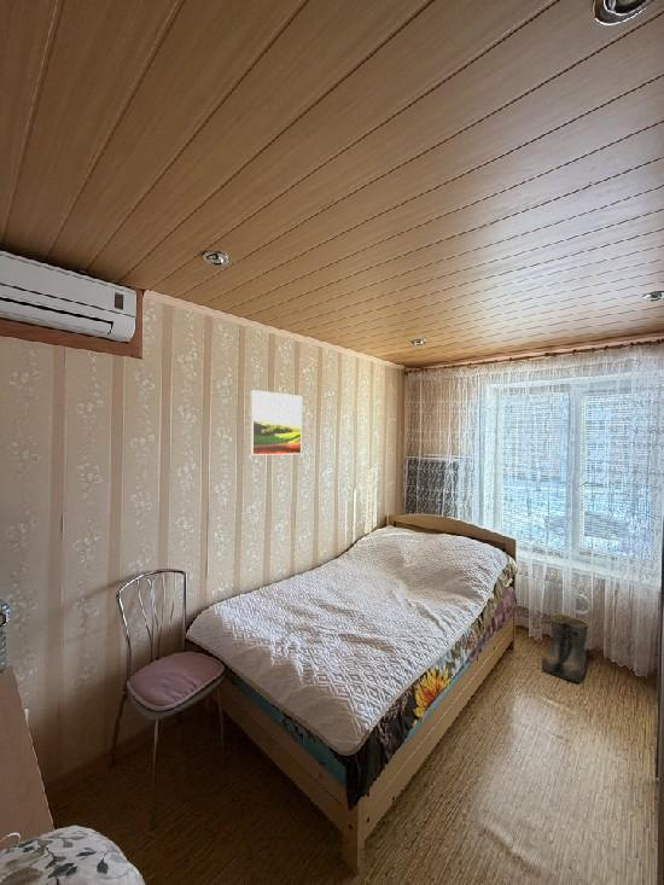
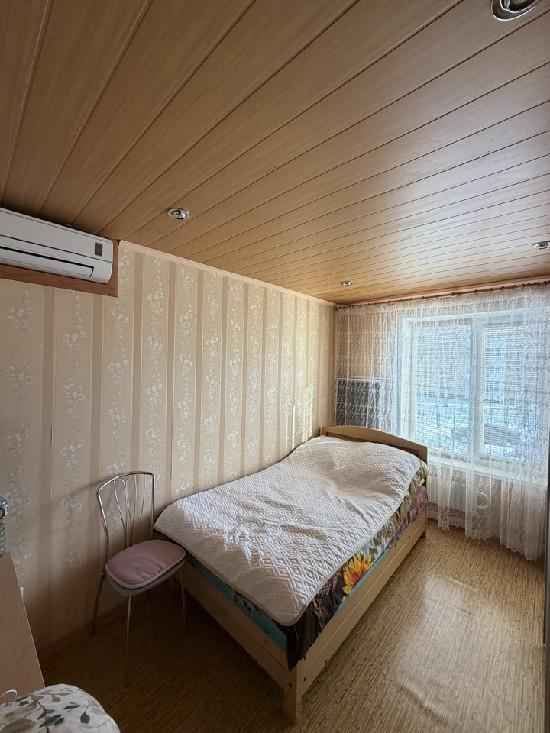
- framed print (276, 424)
- boots (565, 645)
